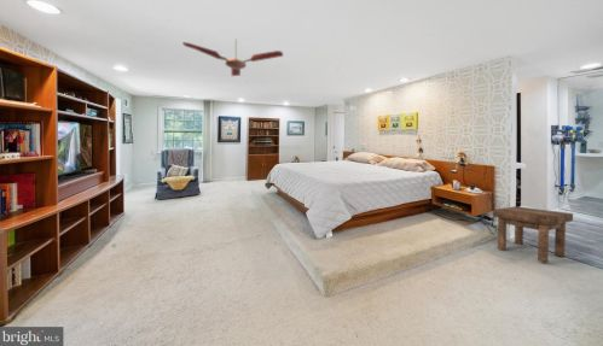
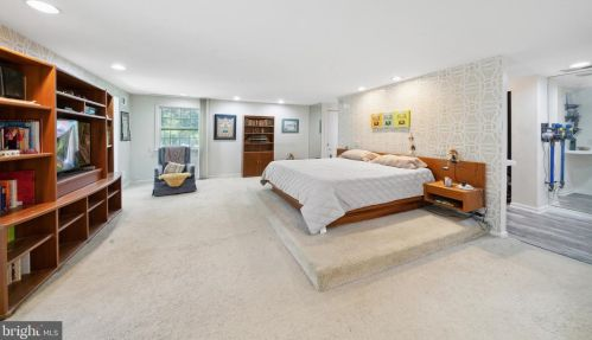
- ceiling fan (236, 58)
- stool (530, 228)
